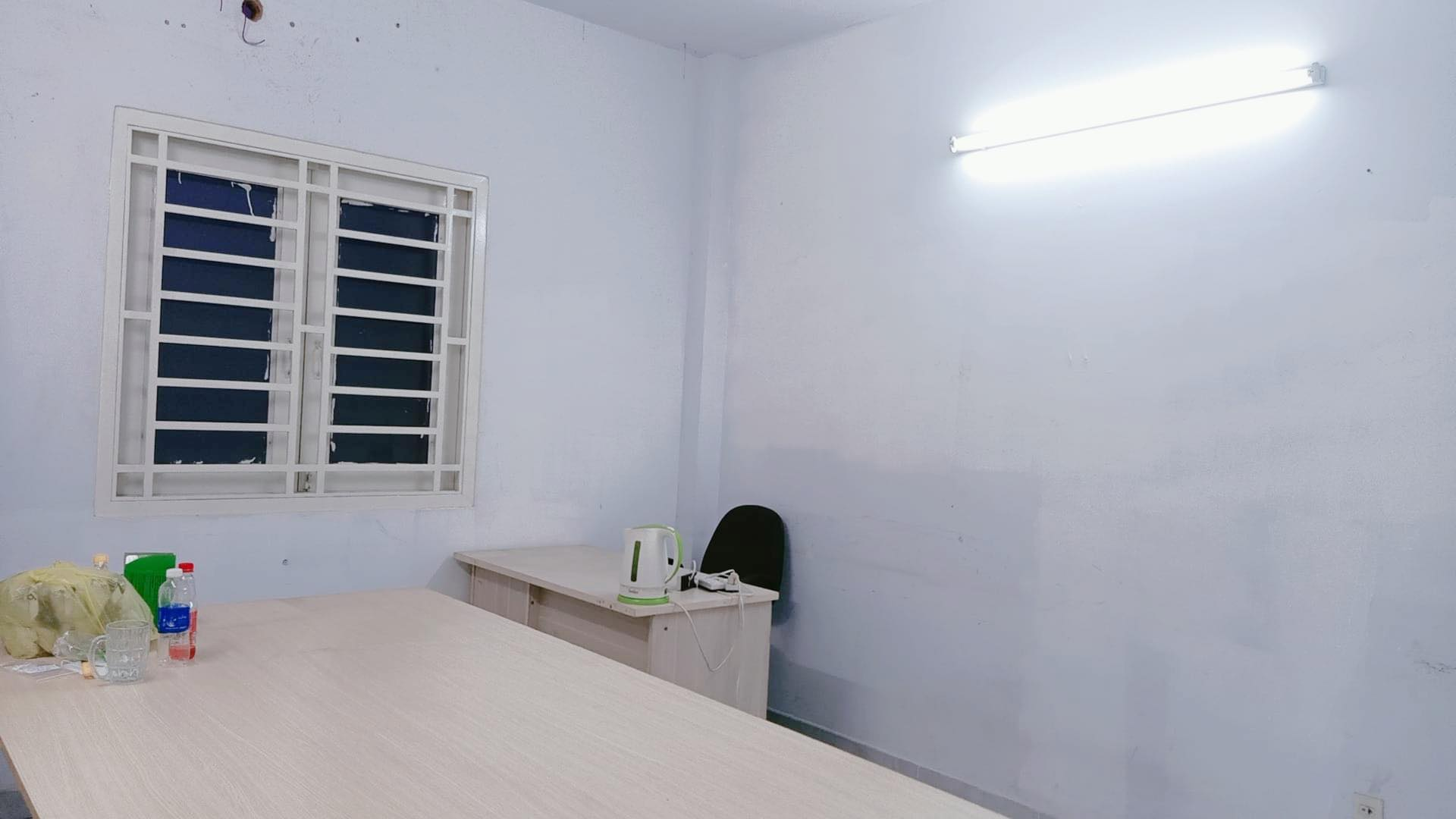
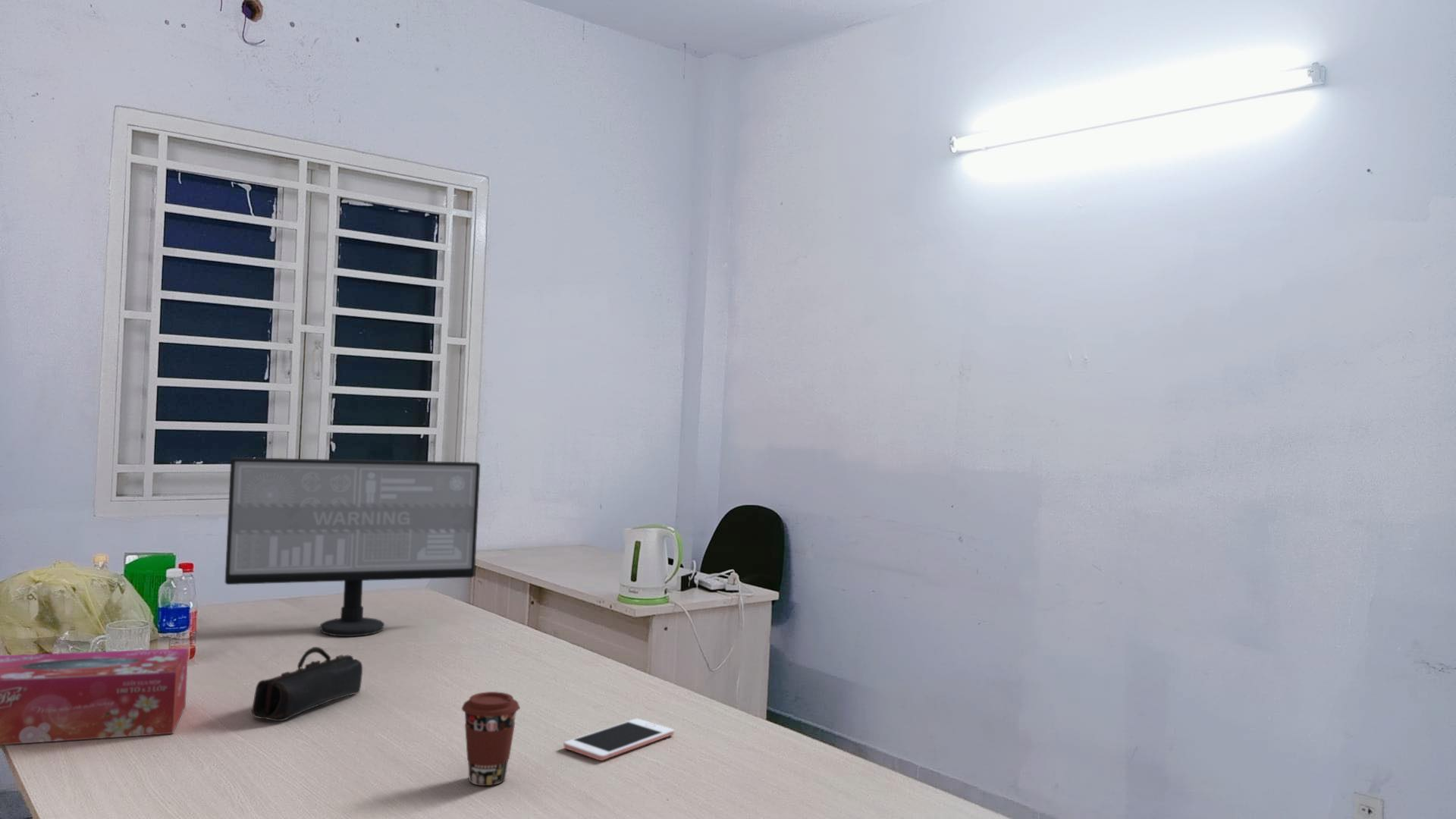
+ cell phone (620, 738)
+ tissue box (80, 694)
+ coffee cup (489, 738)
+ pencil case (311, 676)
+ computer monitor (356, 544)
